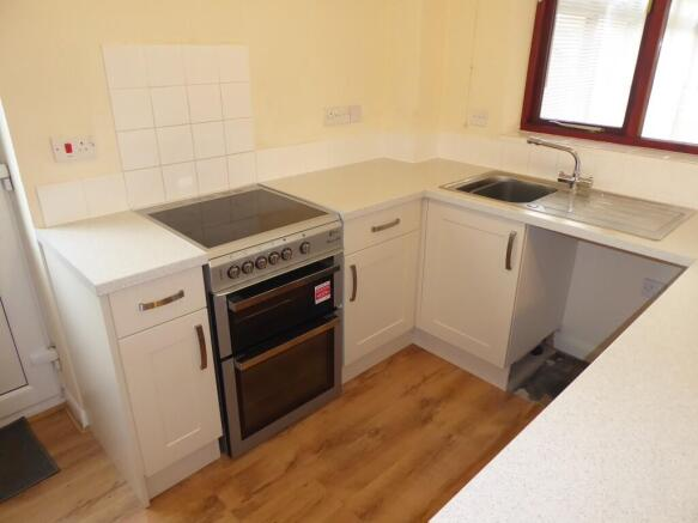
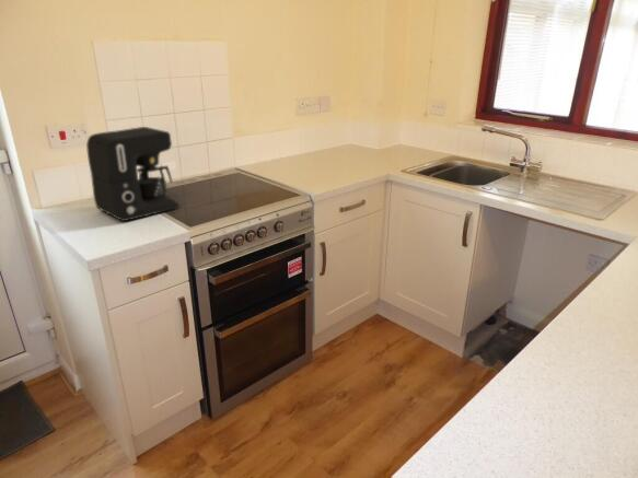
+ coffee maker (137, 172)
